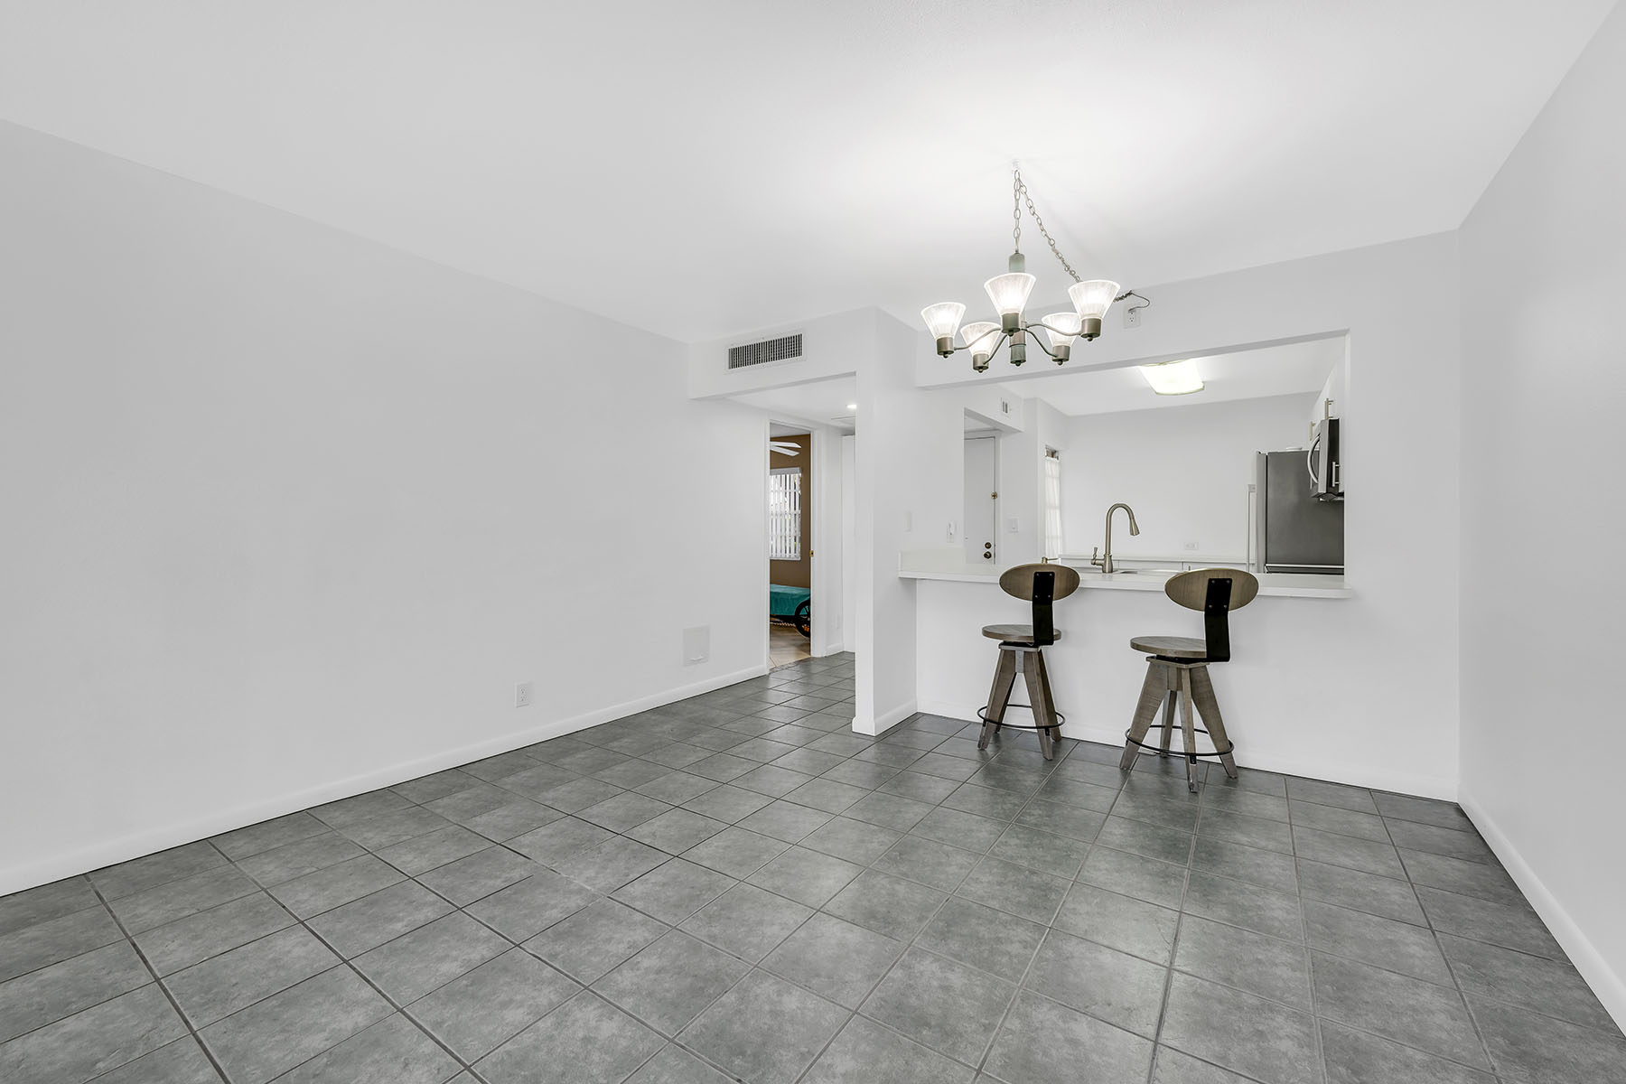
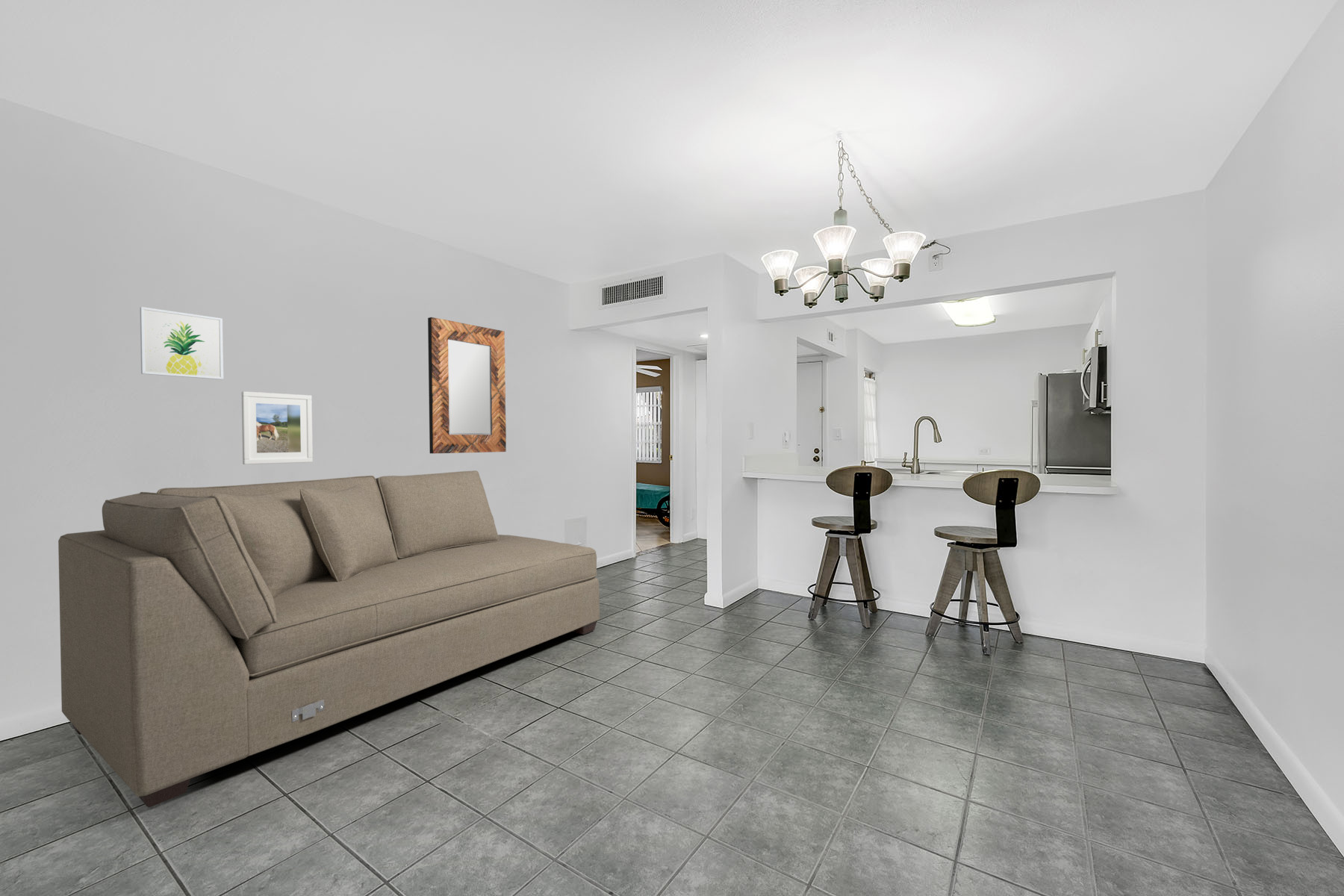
+ wall art (183, 344)
+ home mirror (469, 388)
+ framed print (279, 428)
+ sofa (387, 573)
